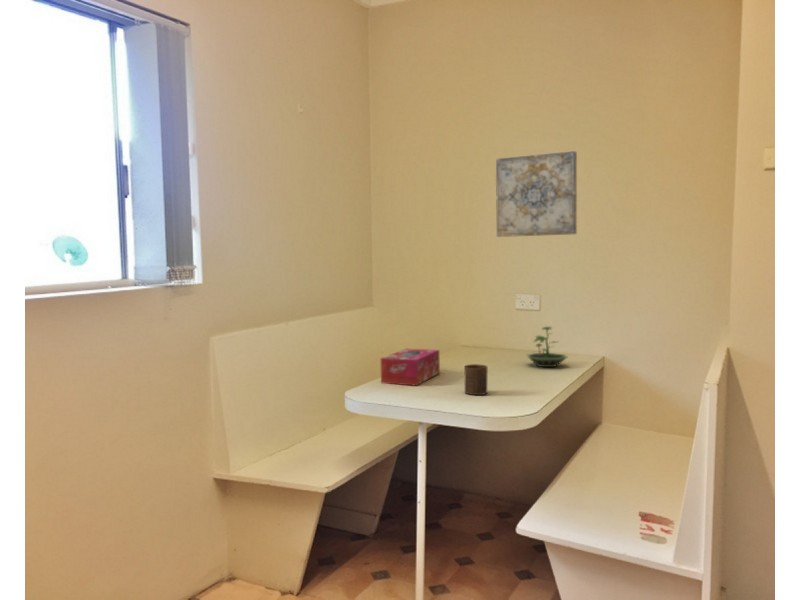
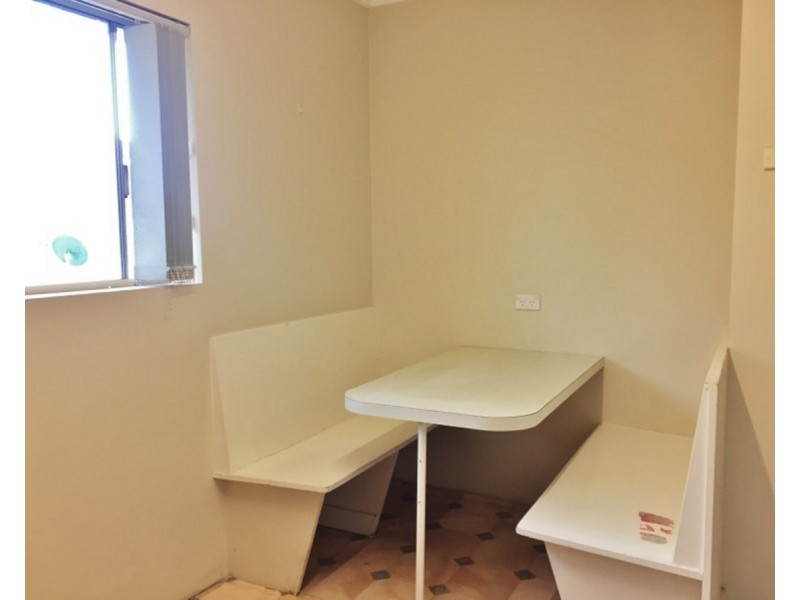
- wall art (535, 195)
- cup (476, 379)
- terrarium (547, 333)
- tissue box (411, 365)
